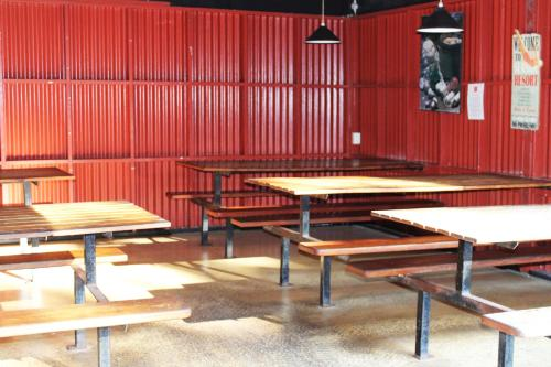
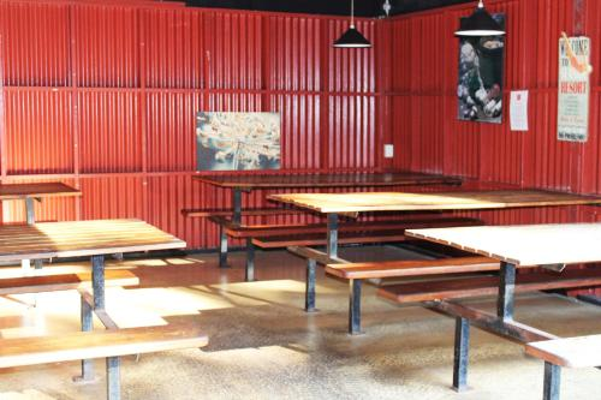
+ wall art (238, 141)
